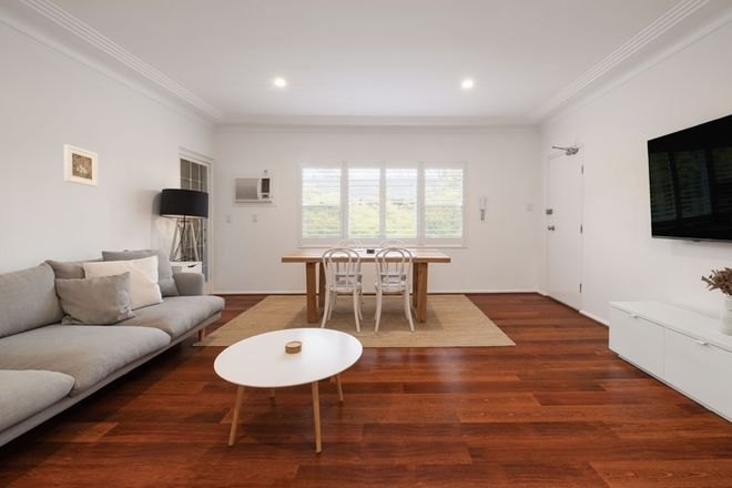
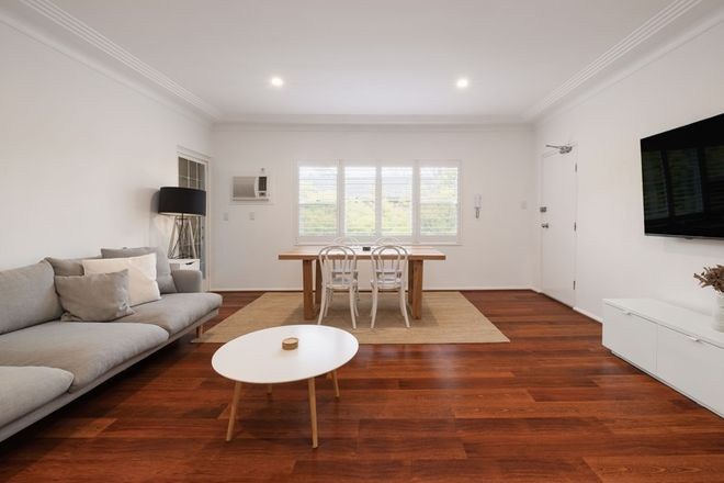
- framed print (81, 166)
